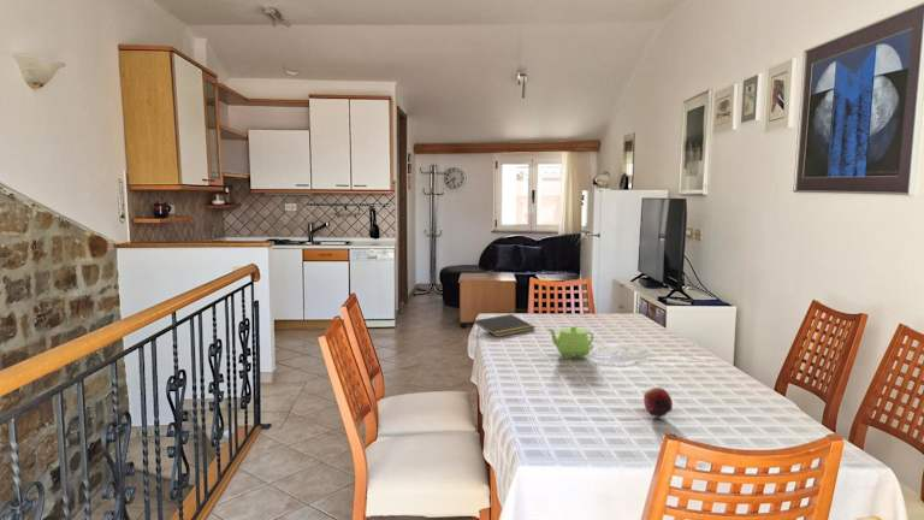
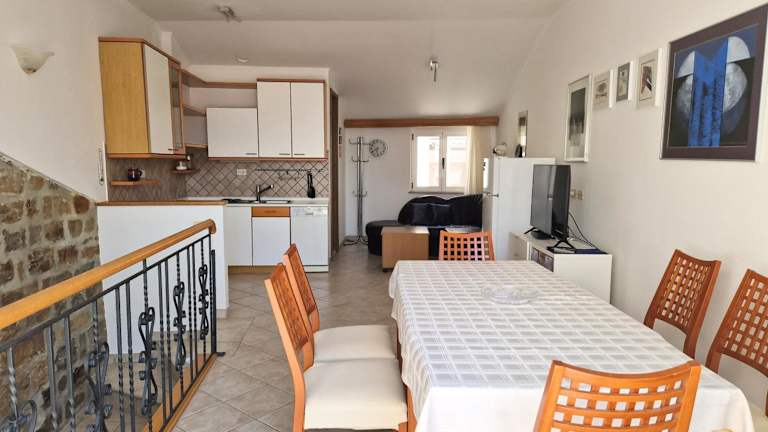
- notepad (504, 325)
- teapot (569, 341)
- fruit (658, 402)
